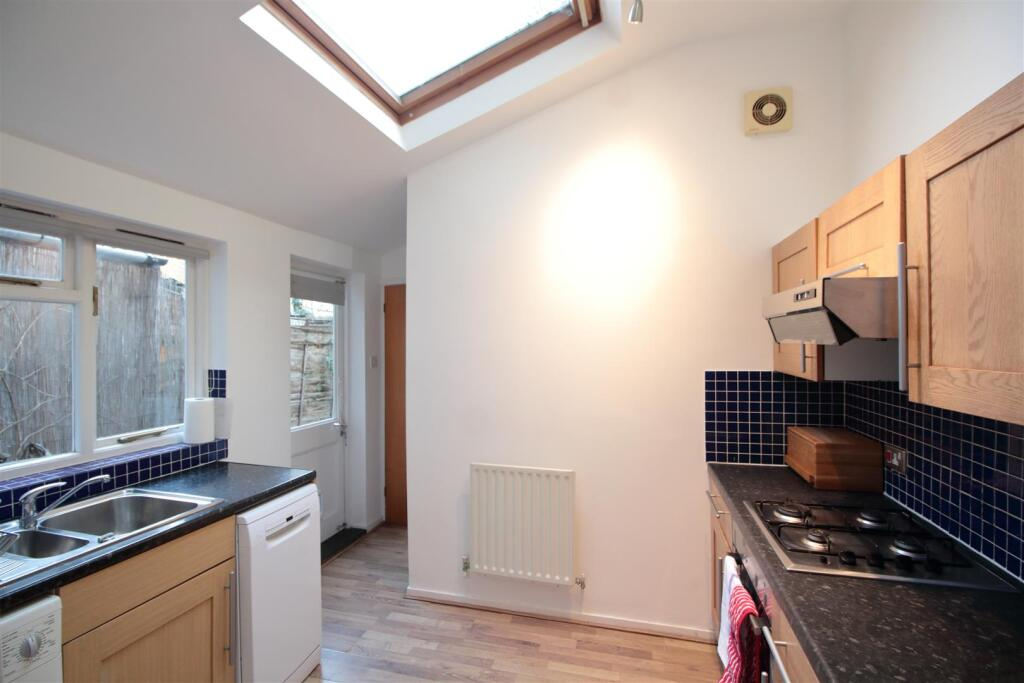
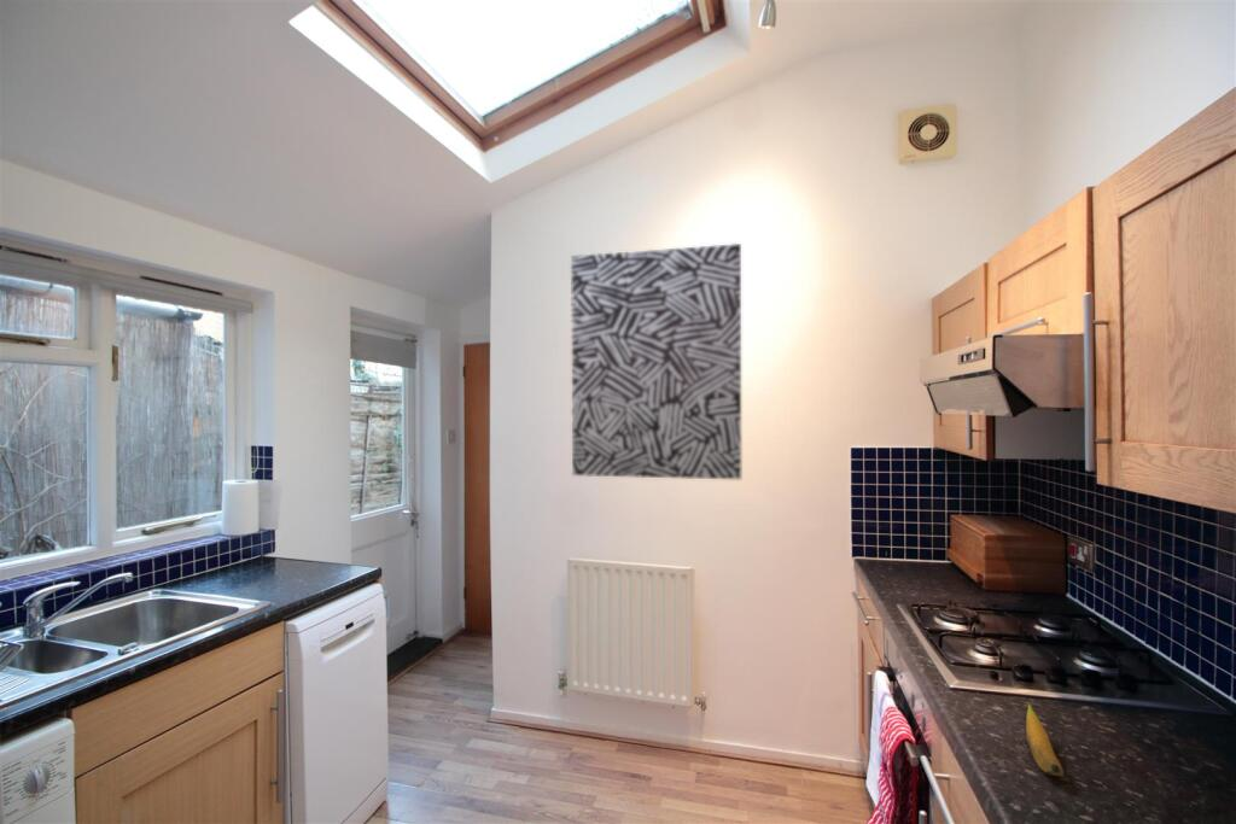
+ wall art (653, 363)
+ banana (1042, 741)
